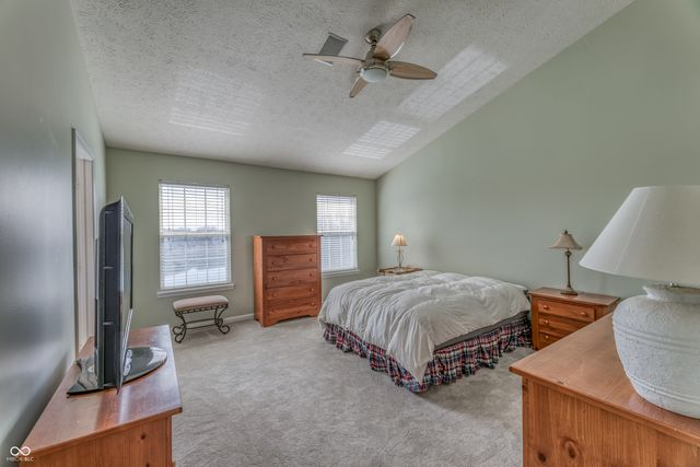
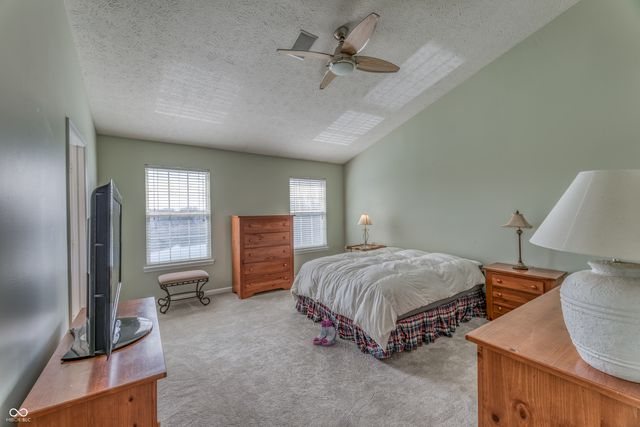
+ boots (325, 331)
